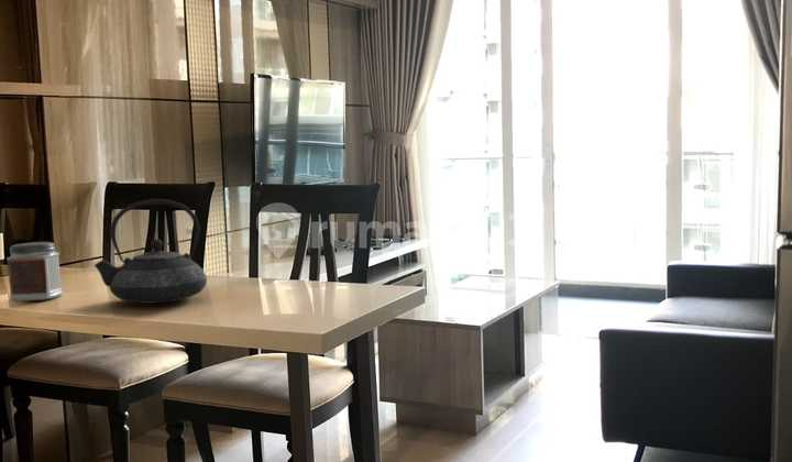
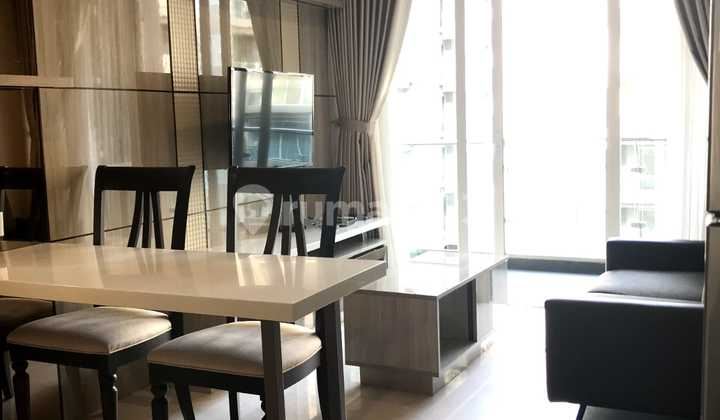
- teapot (150, 252)
- jar (34, 271)
